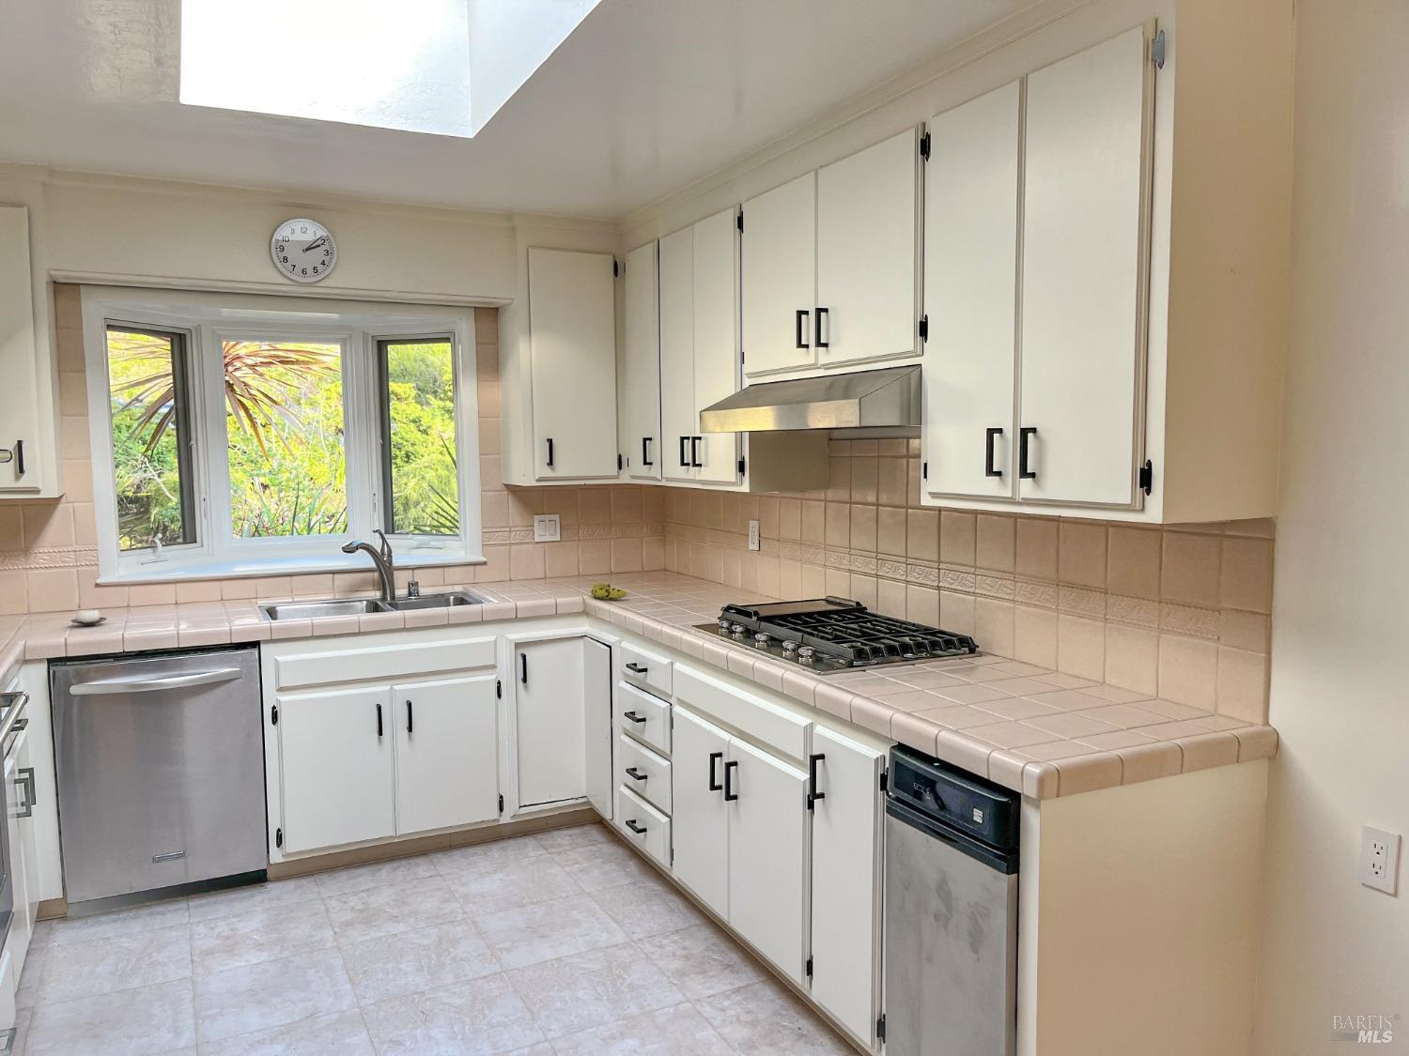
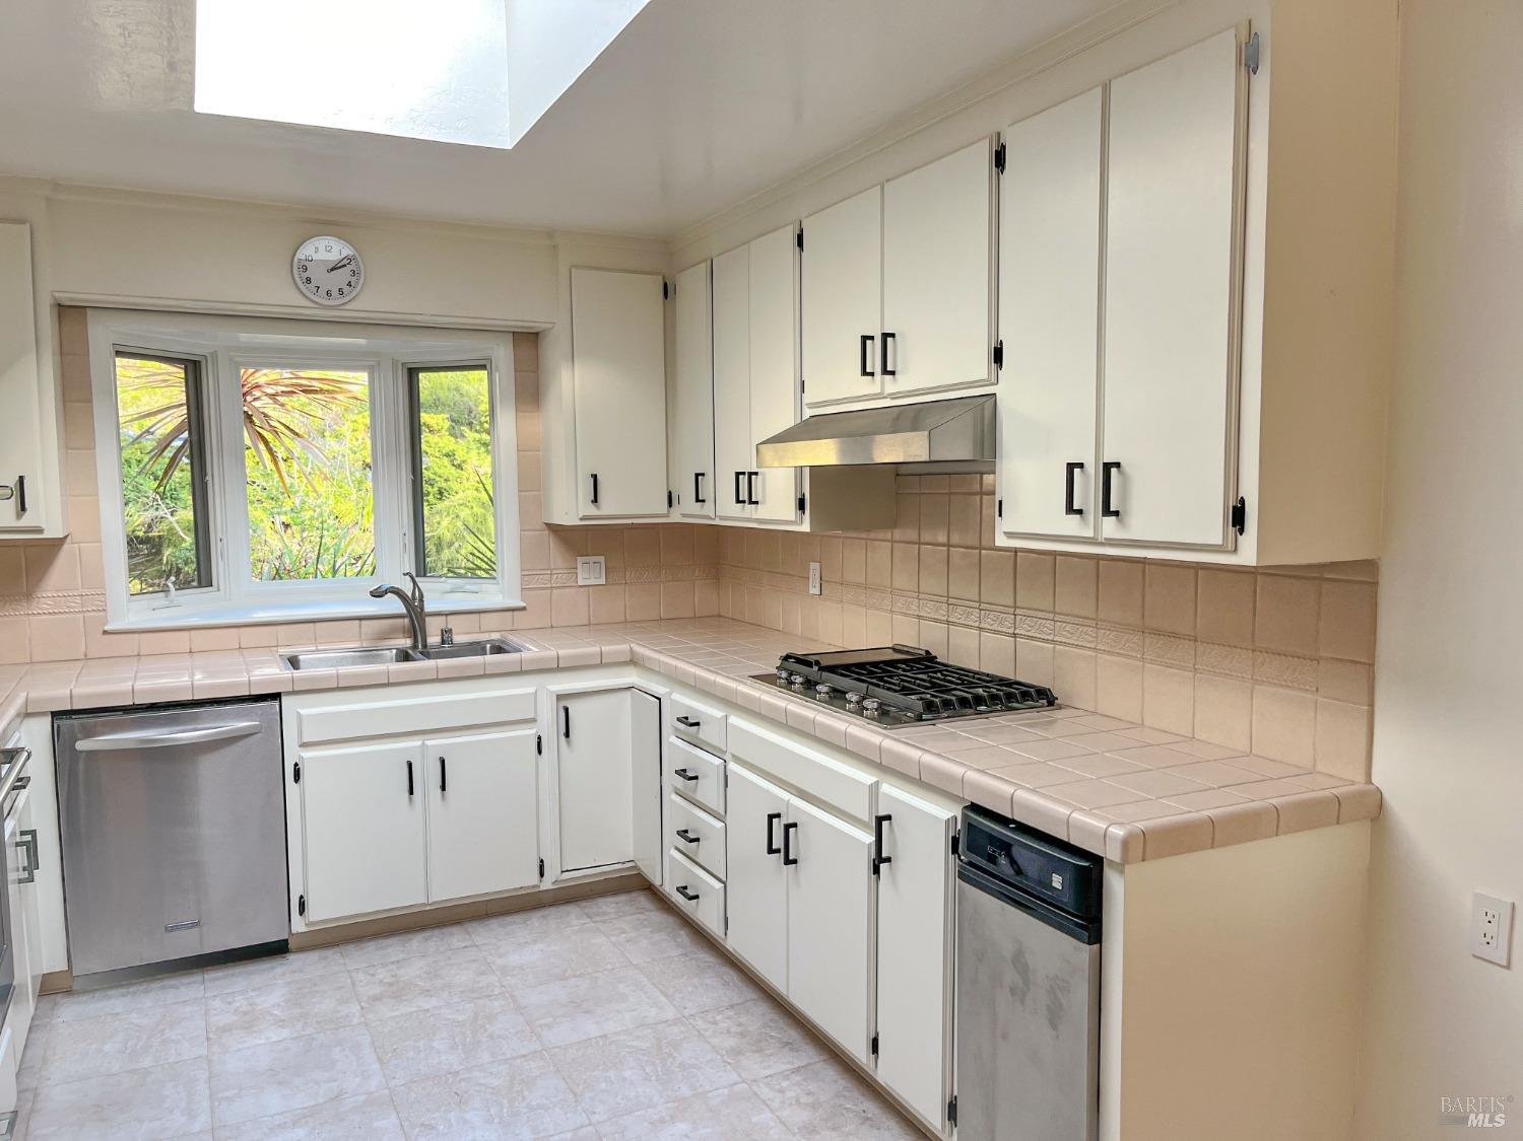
- fruit (611, 590)
- cup (89, 618)
